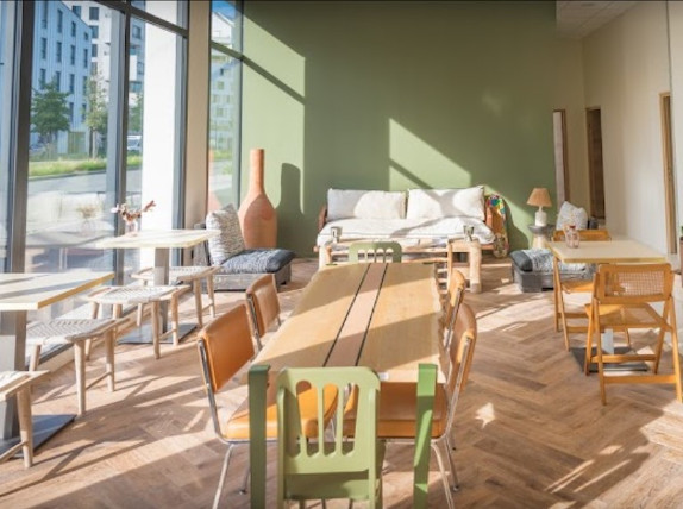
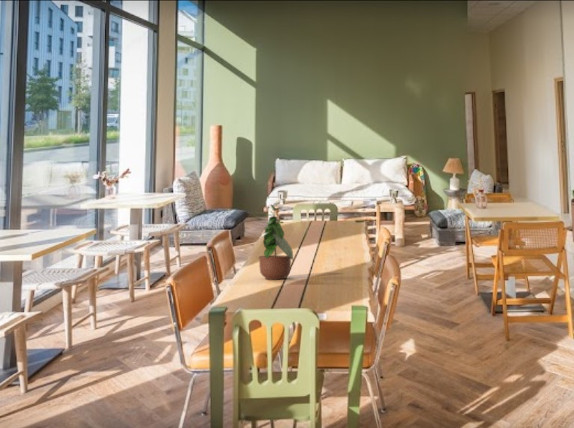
+ potted plant (275, 240)
